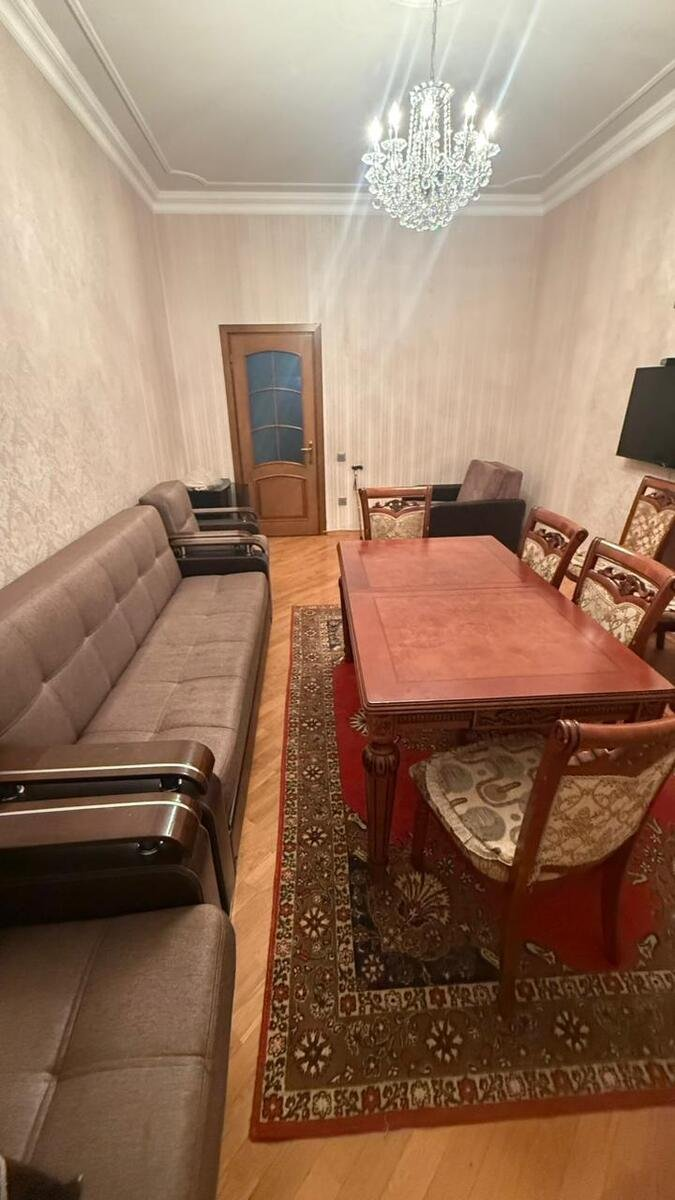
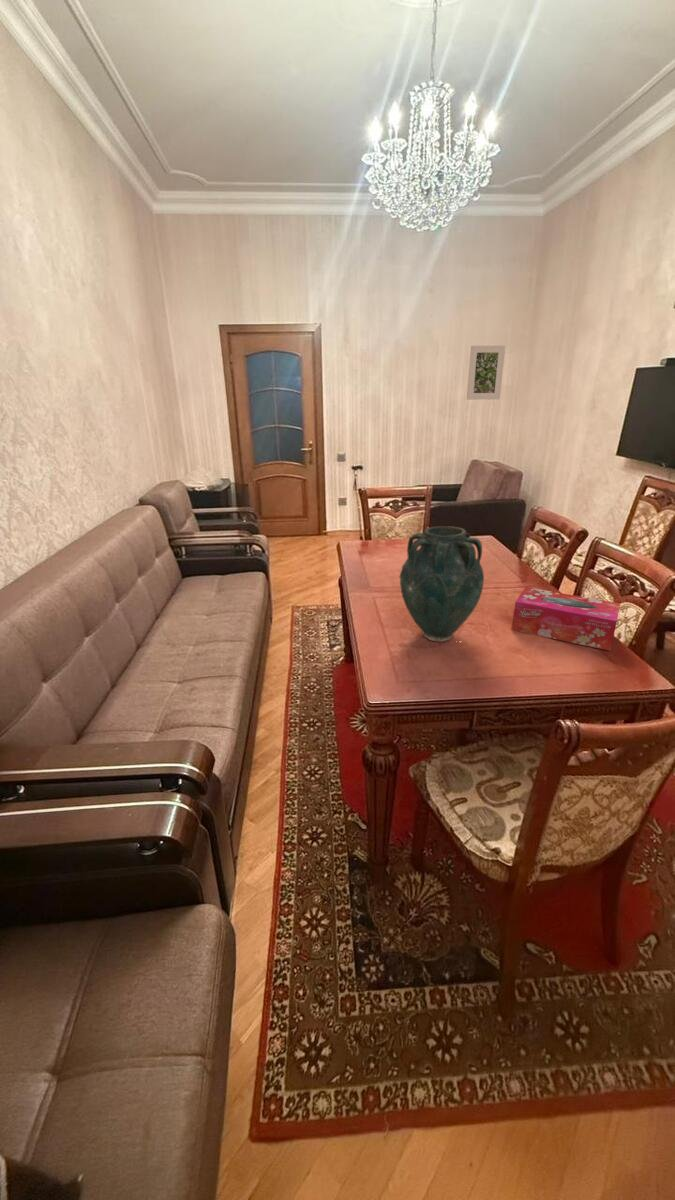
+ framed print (485, 373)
+ tissue box (565, 616)
+ vase (440, 584)
